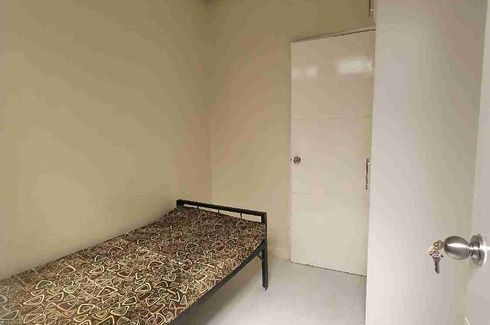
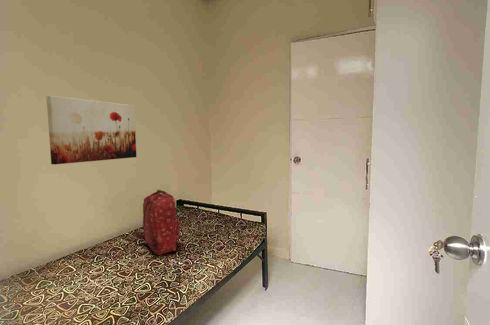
+ backpack (156, 219)
+ wall art (98, 131)
